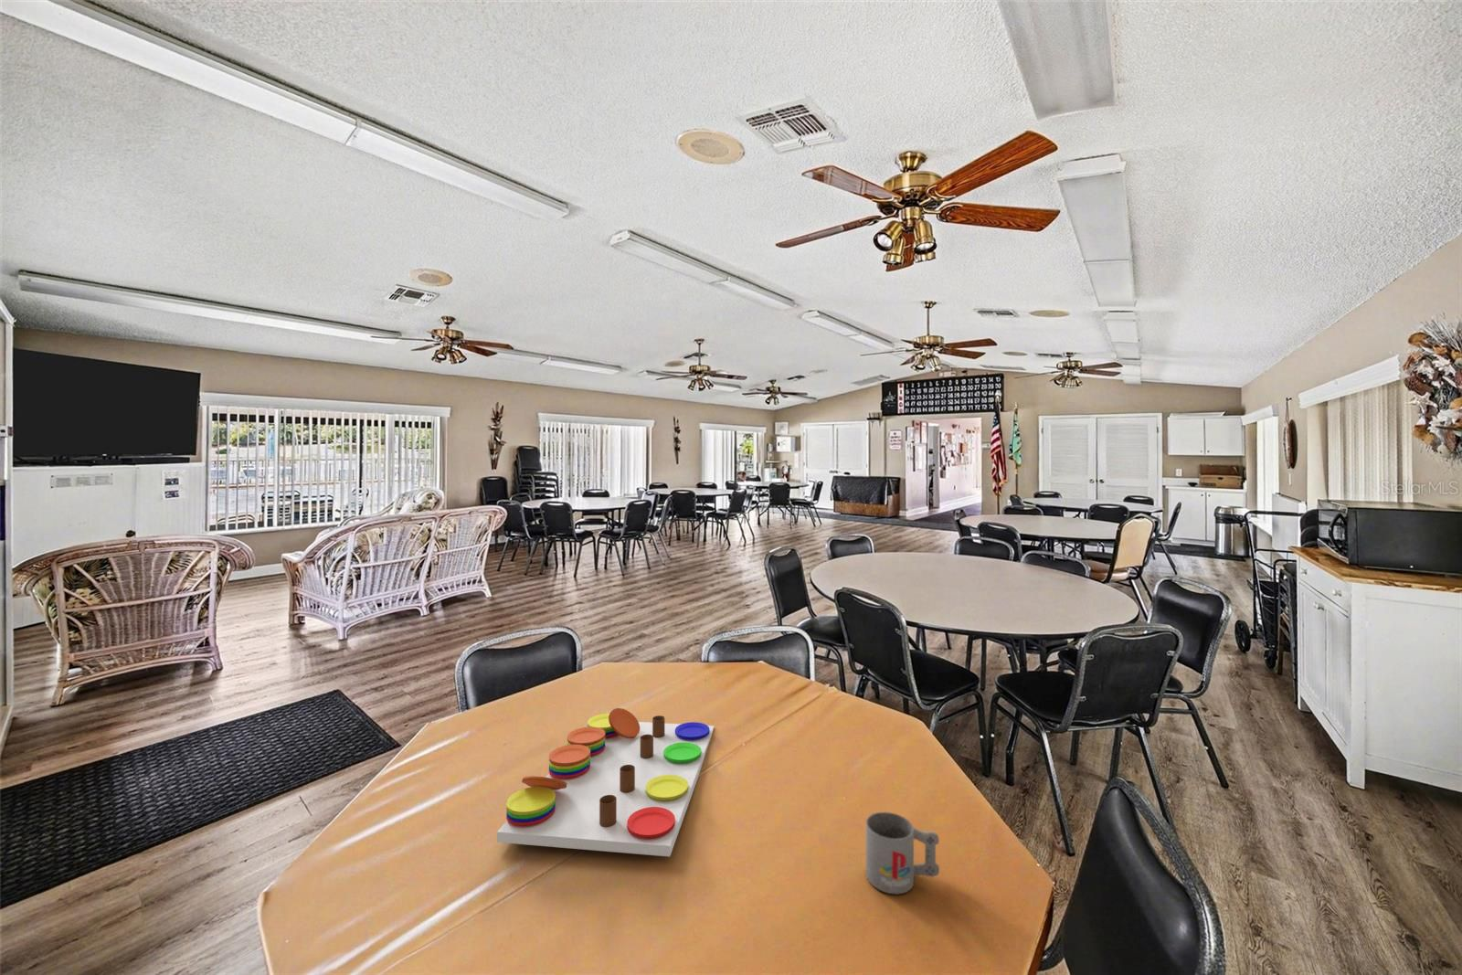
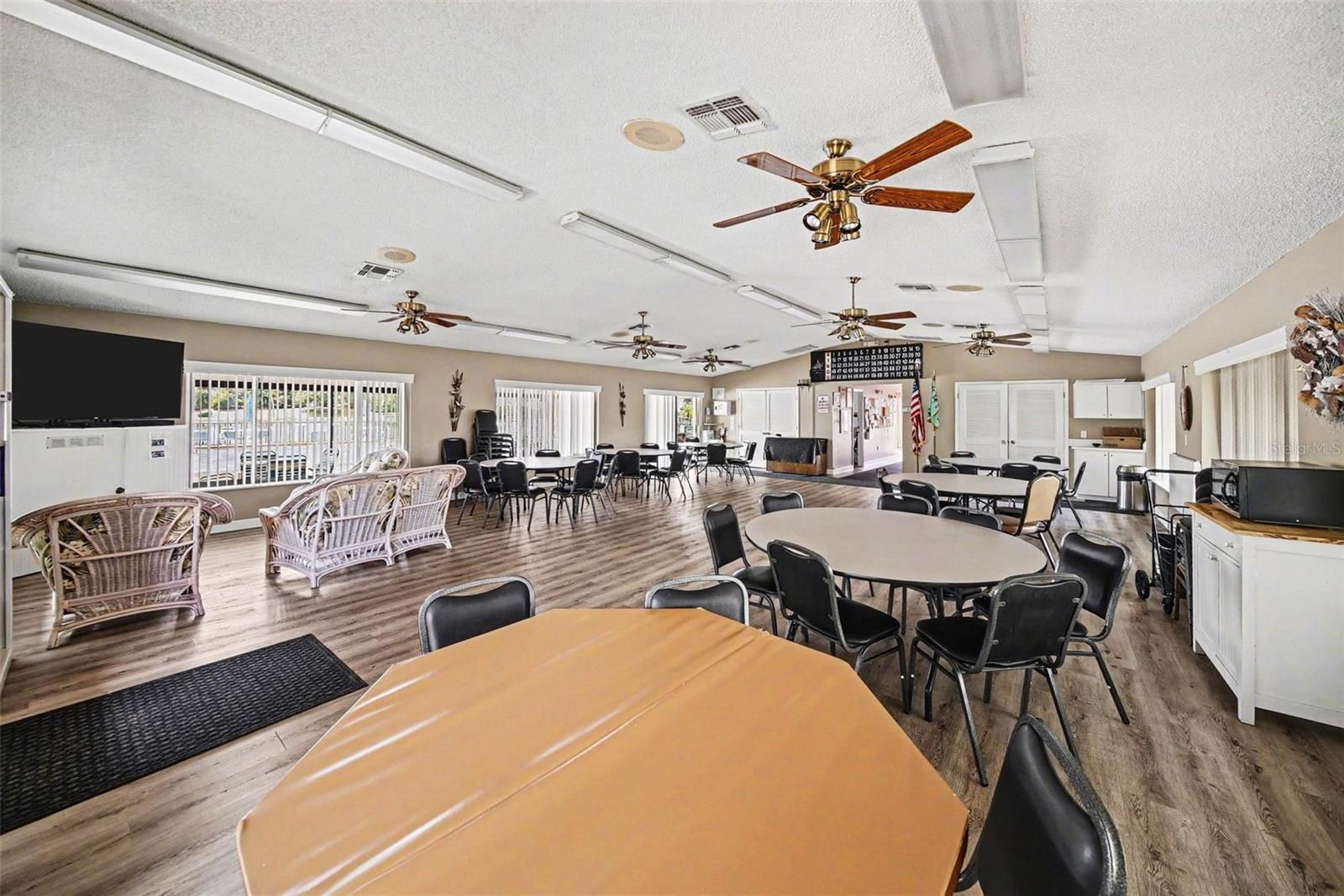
- board game (623, 760)
- mug (902, 851)
